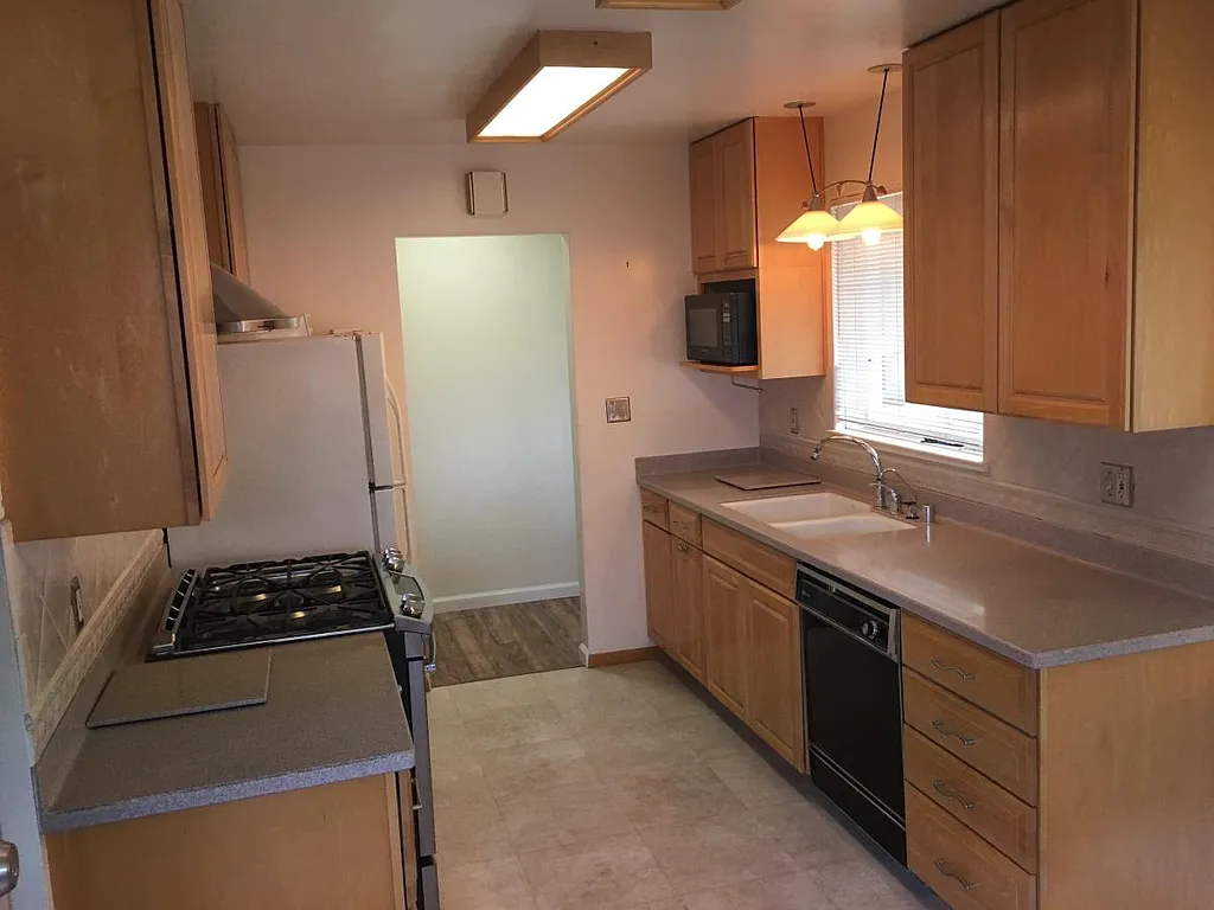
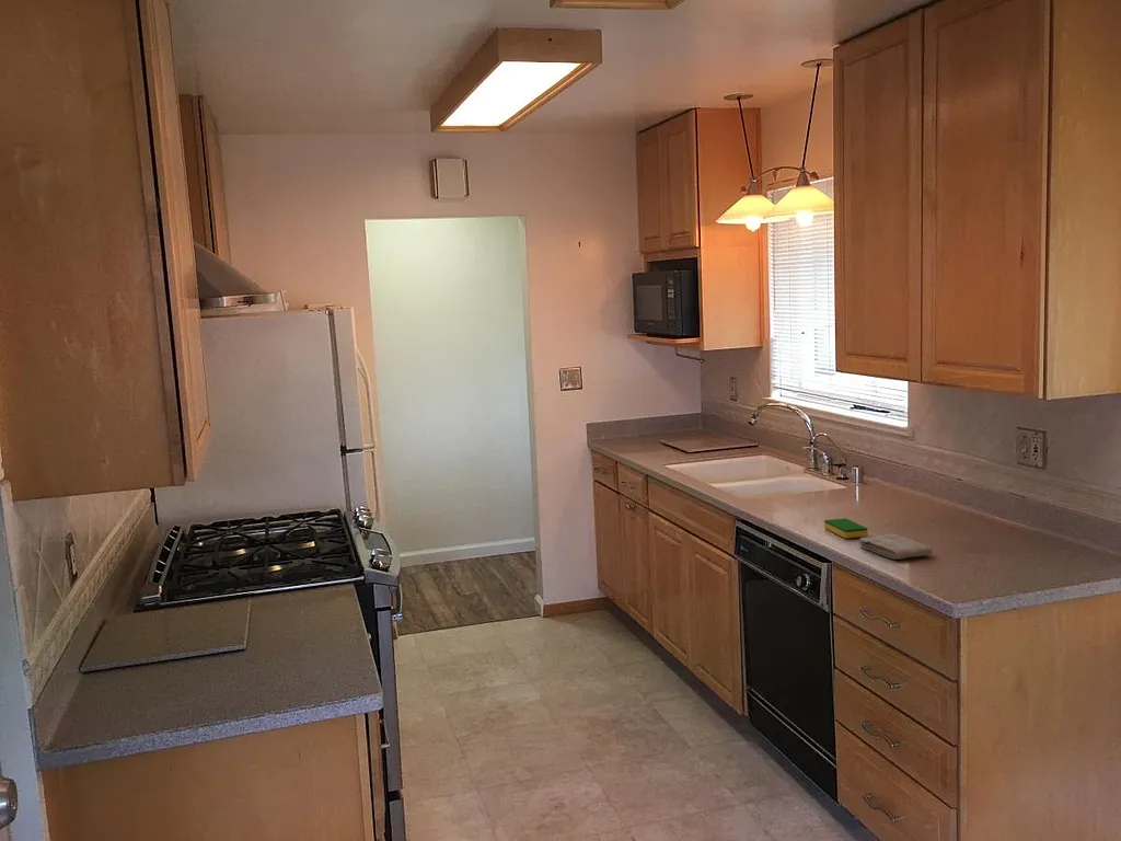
+ washcloth (893, 545)
+ dish sponge (845, 528)
